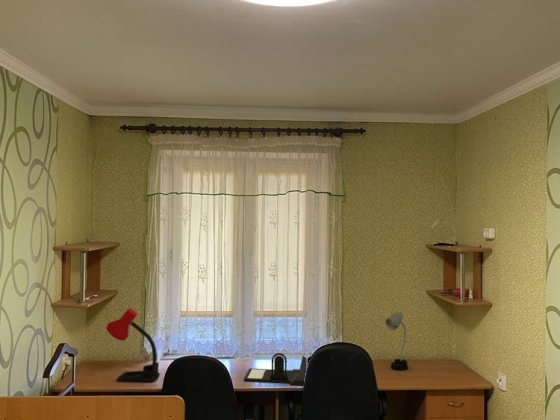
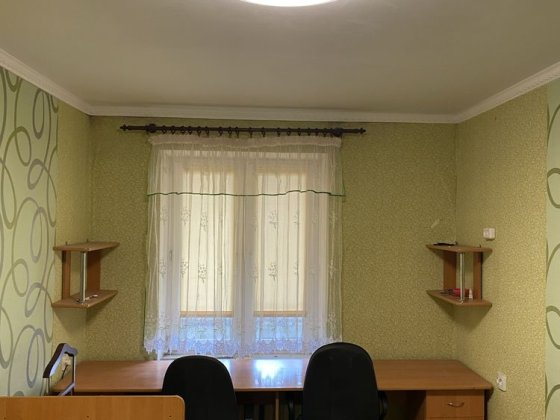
- desk organizer (285, 363)
- desk lamp (403, 340)
- desk lamp (127, 336)
